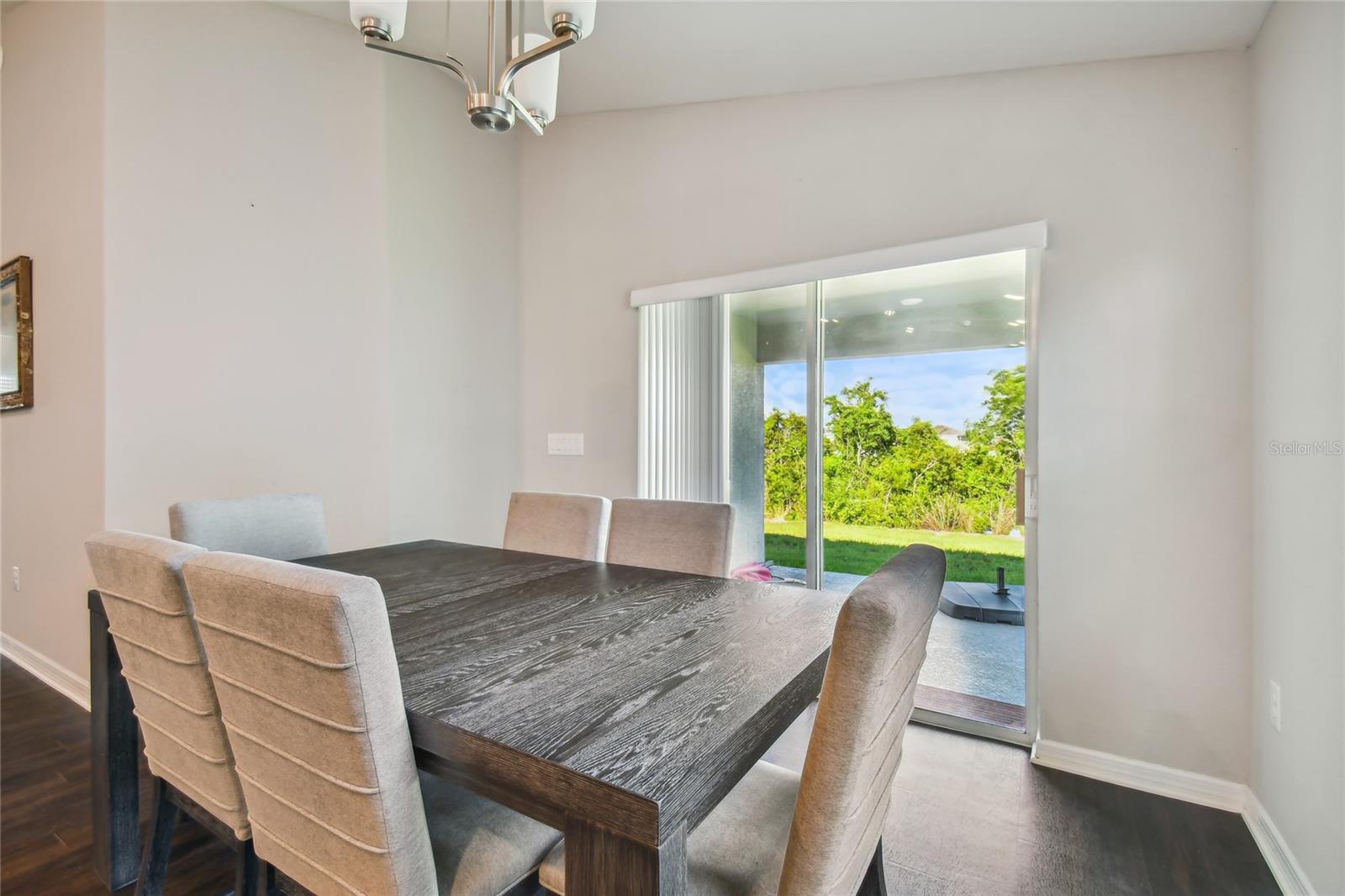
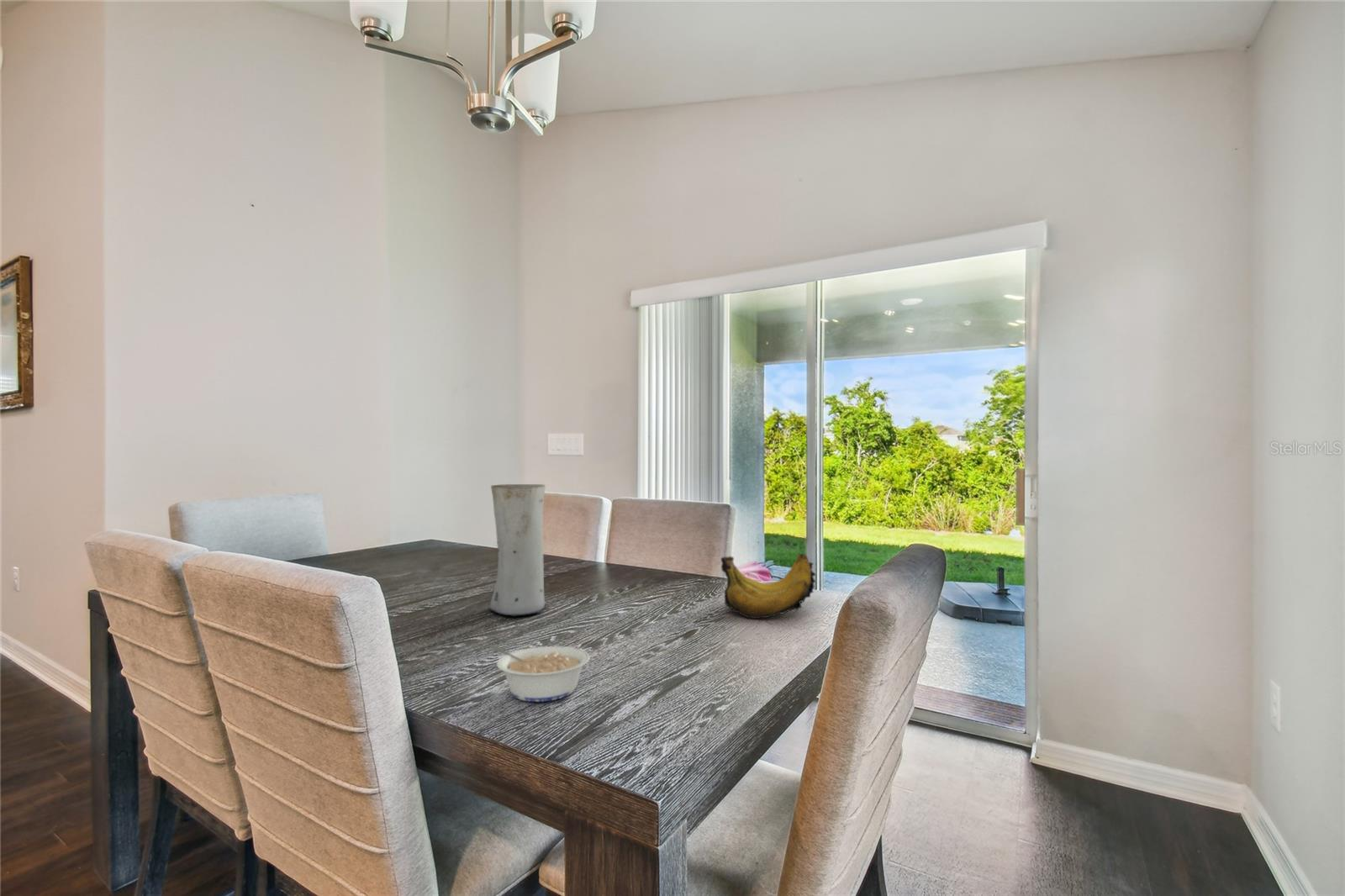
+ legume (540, 672)
+ banana bunch (773, 582)
+ vase (517, 547)
